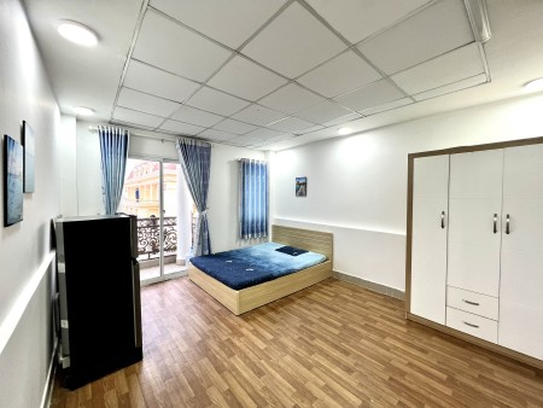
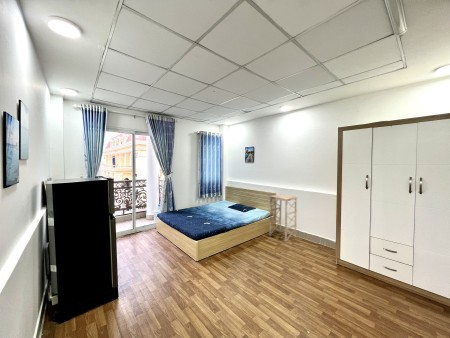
+ pedestal table (285, 216)
